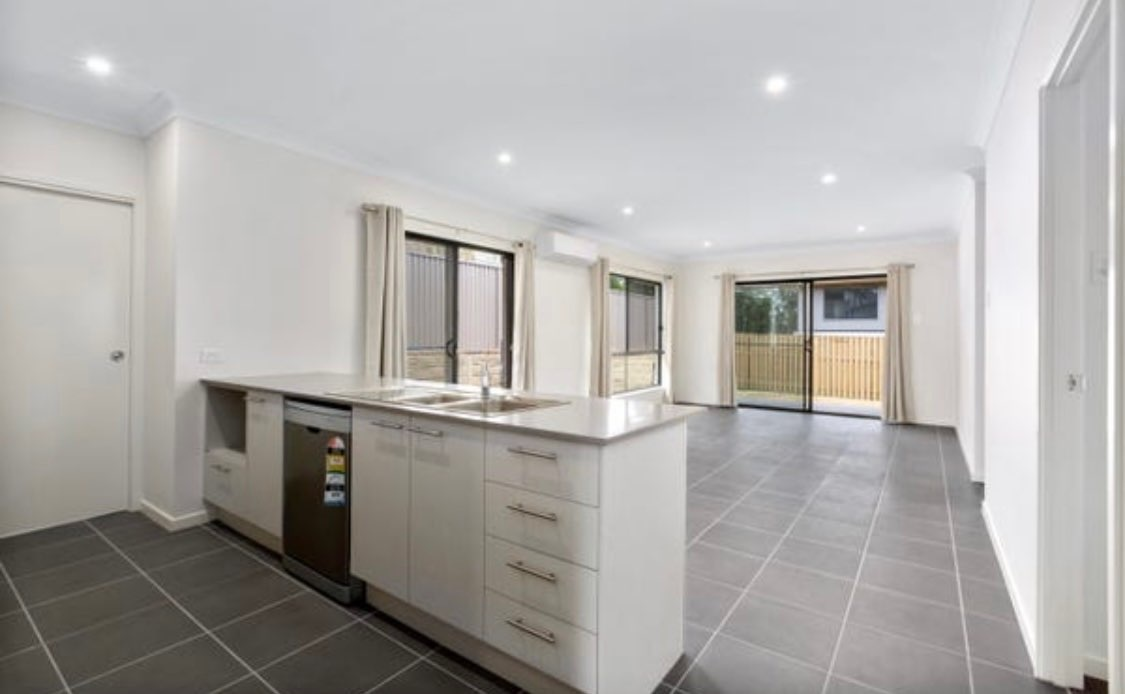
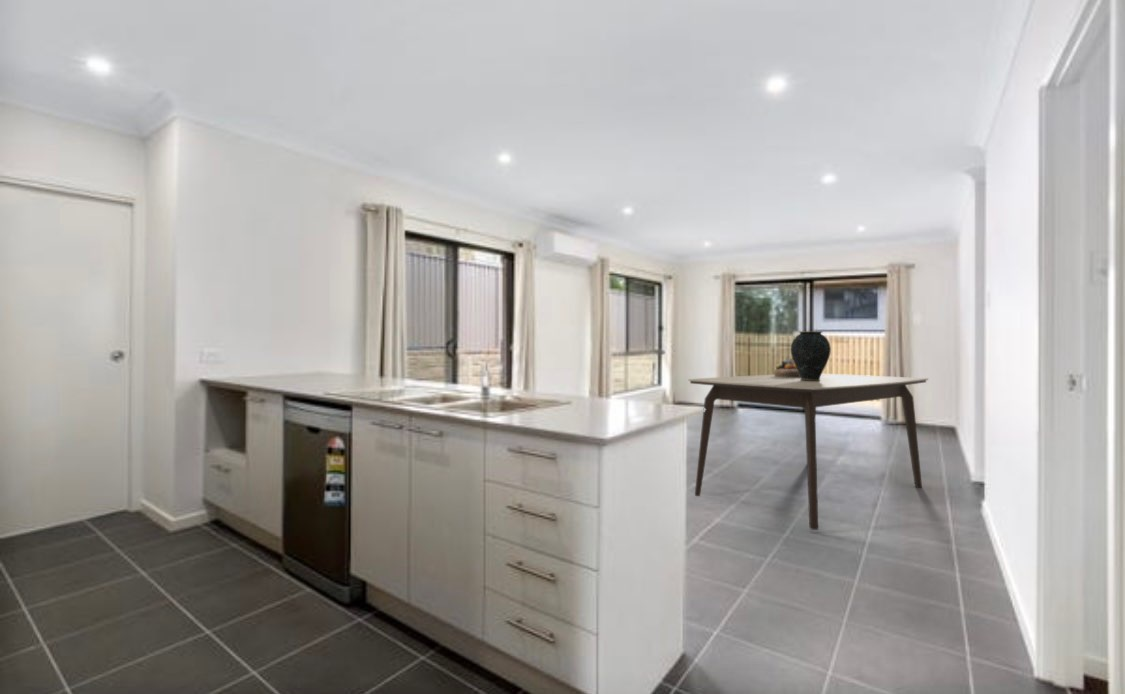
+ dining table (811, 435)
+ vase (810, 355)
+ decorative bowl (790, 367)
